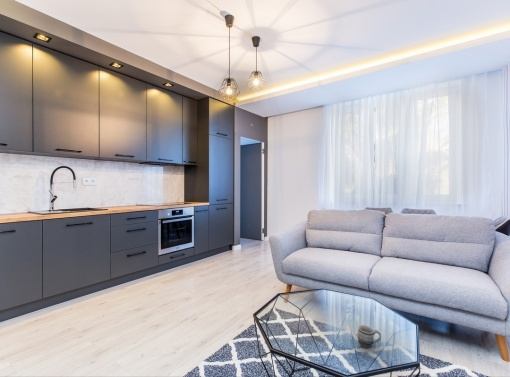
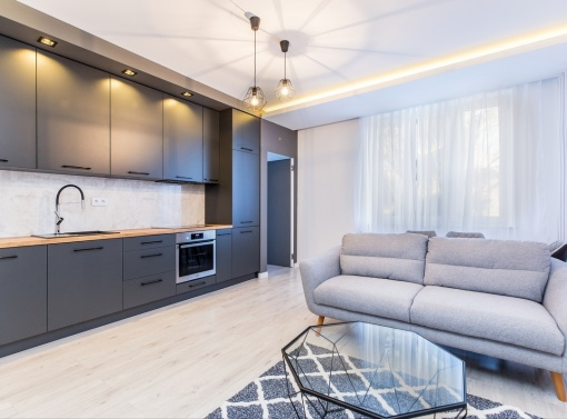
- mug (368, 336)
